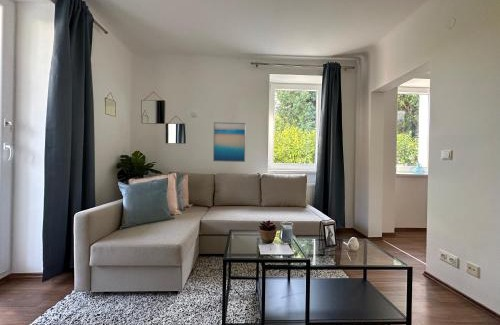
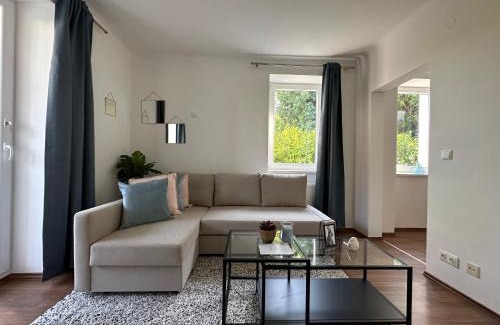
- wall art (229, 142)
